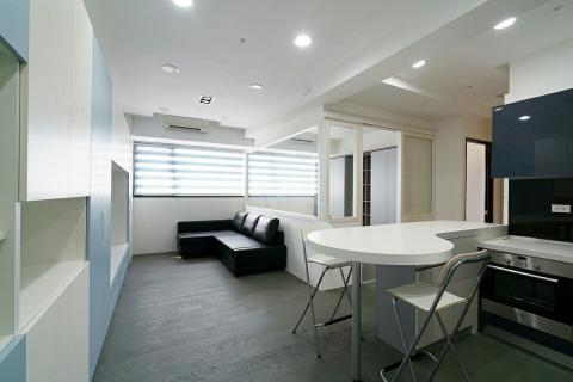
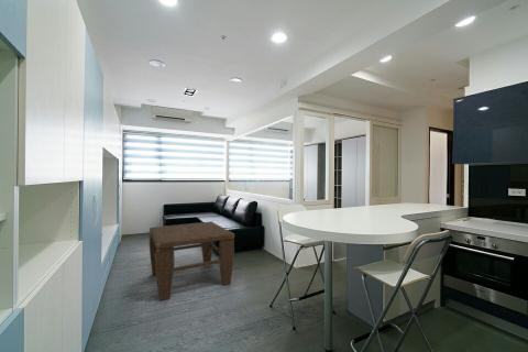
+ coffee table (189, 248)
